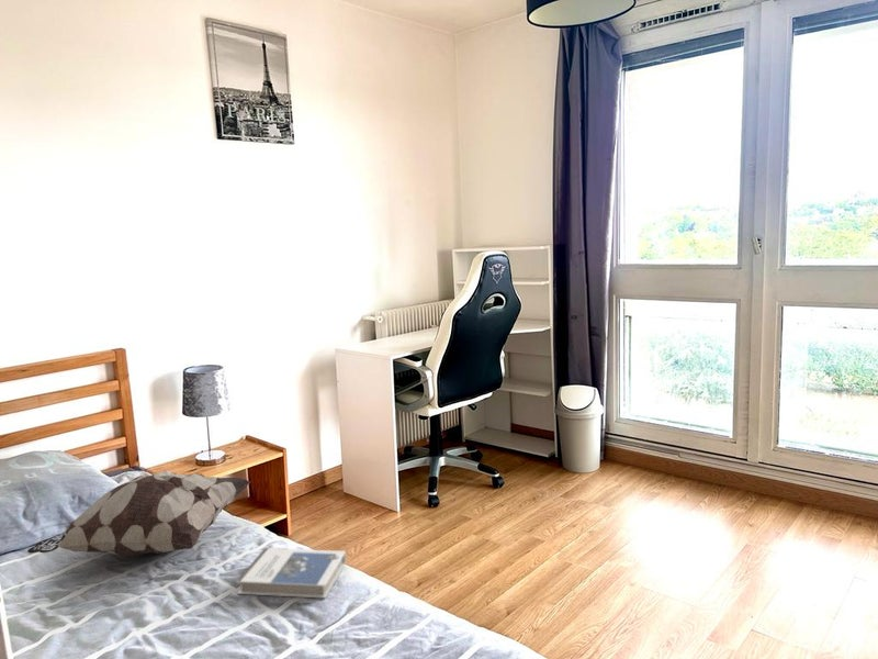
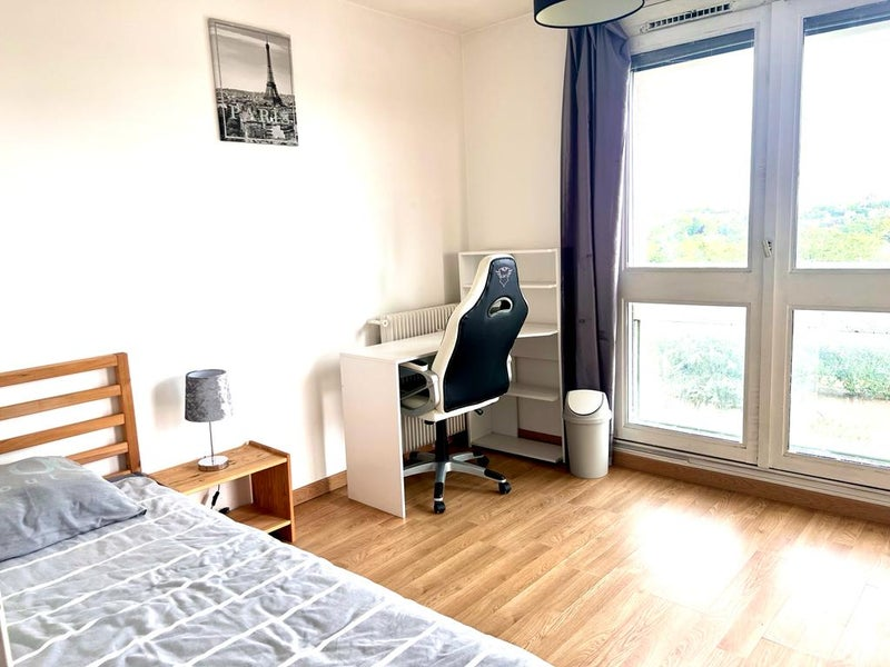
- hardback book (293, 571)
- decorative pillow (150, 513)
